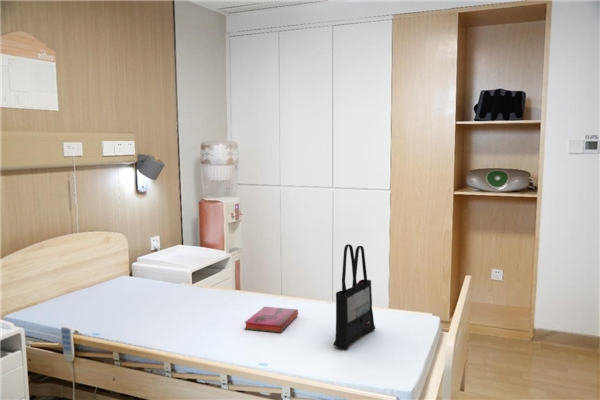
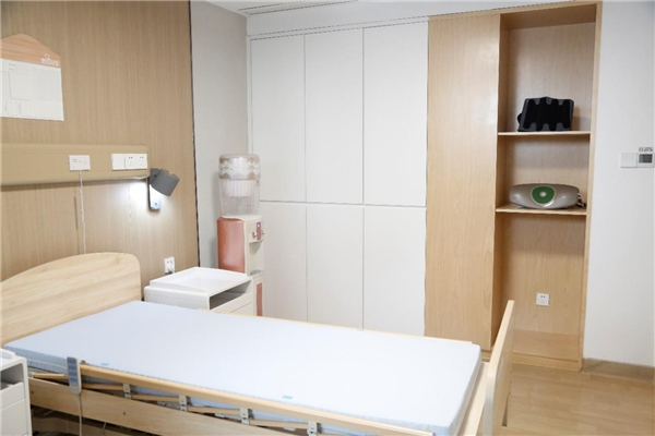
- tote bag (354, 292)
- hardback book (272, 318)
